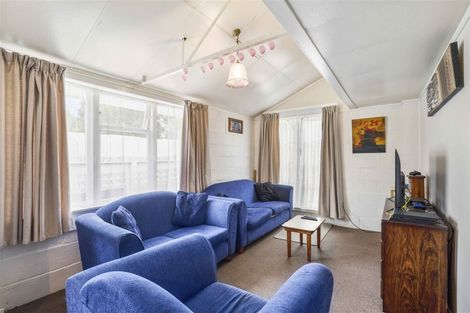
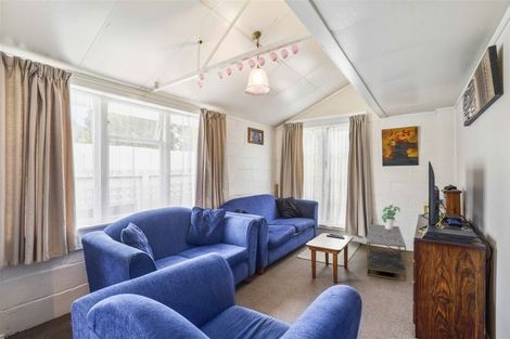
+ potted plant (390, 217)
+ coffee table (385, 245)
